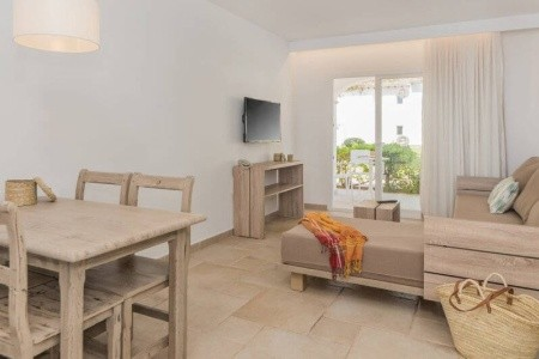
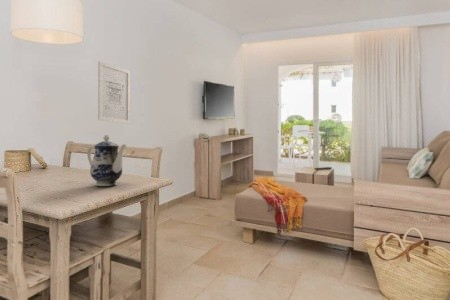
+ wall art (115, 94)
+ teapot (106, 160)
